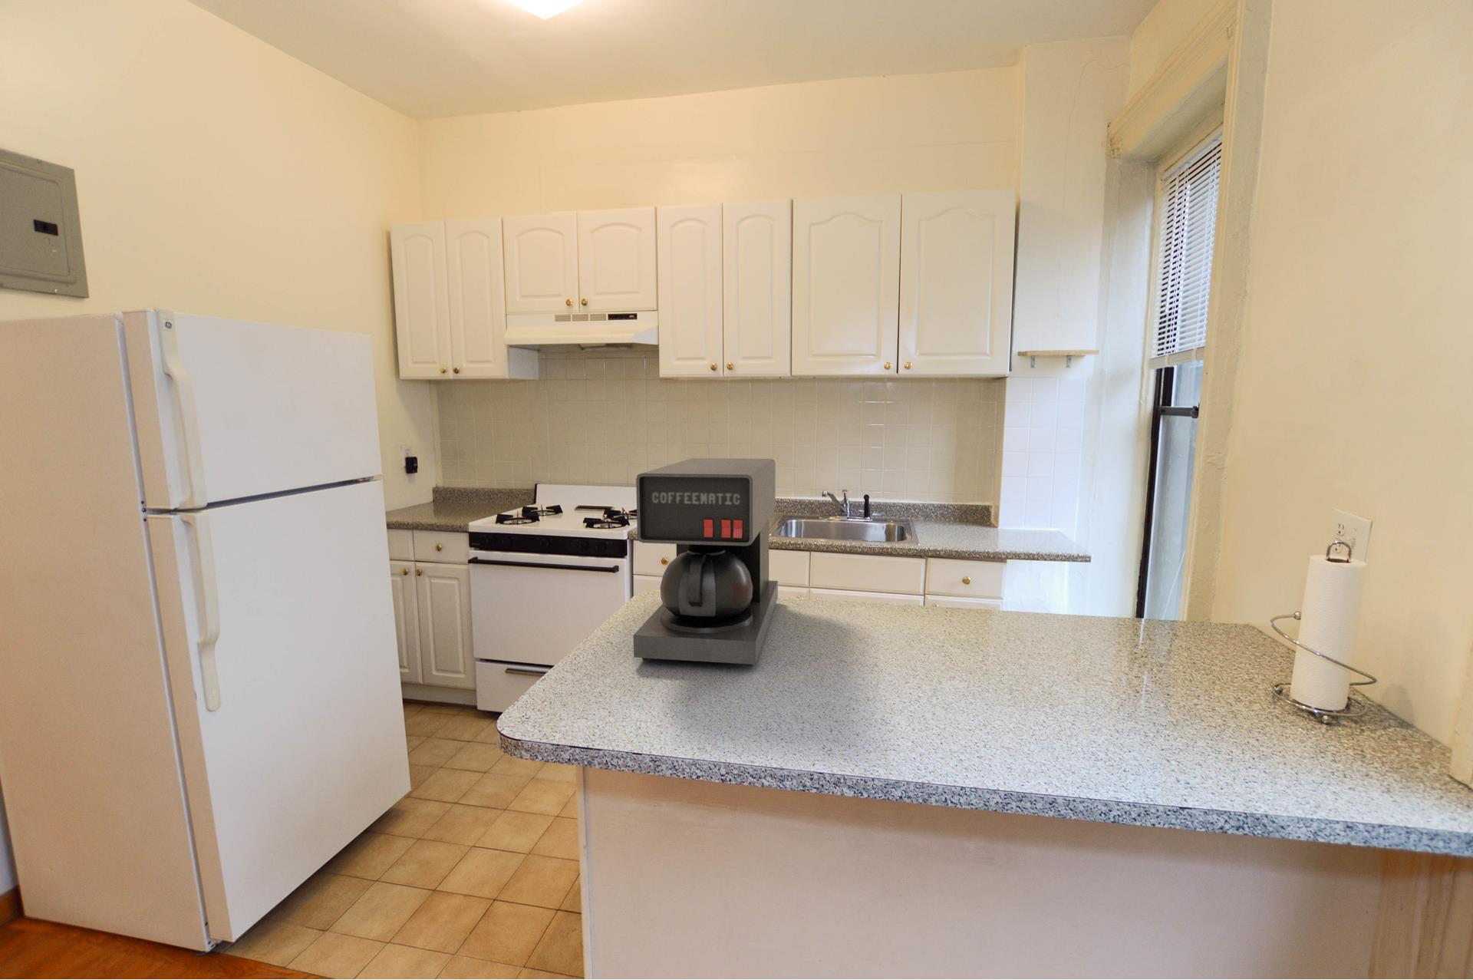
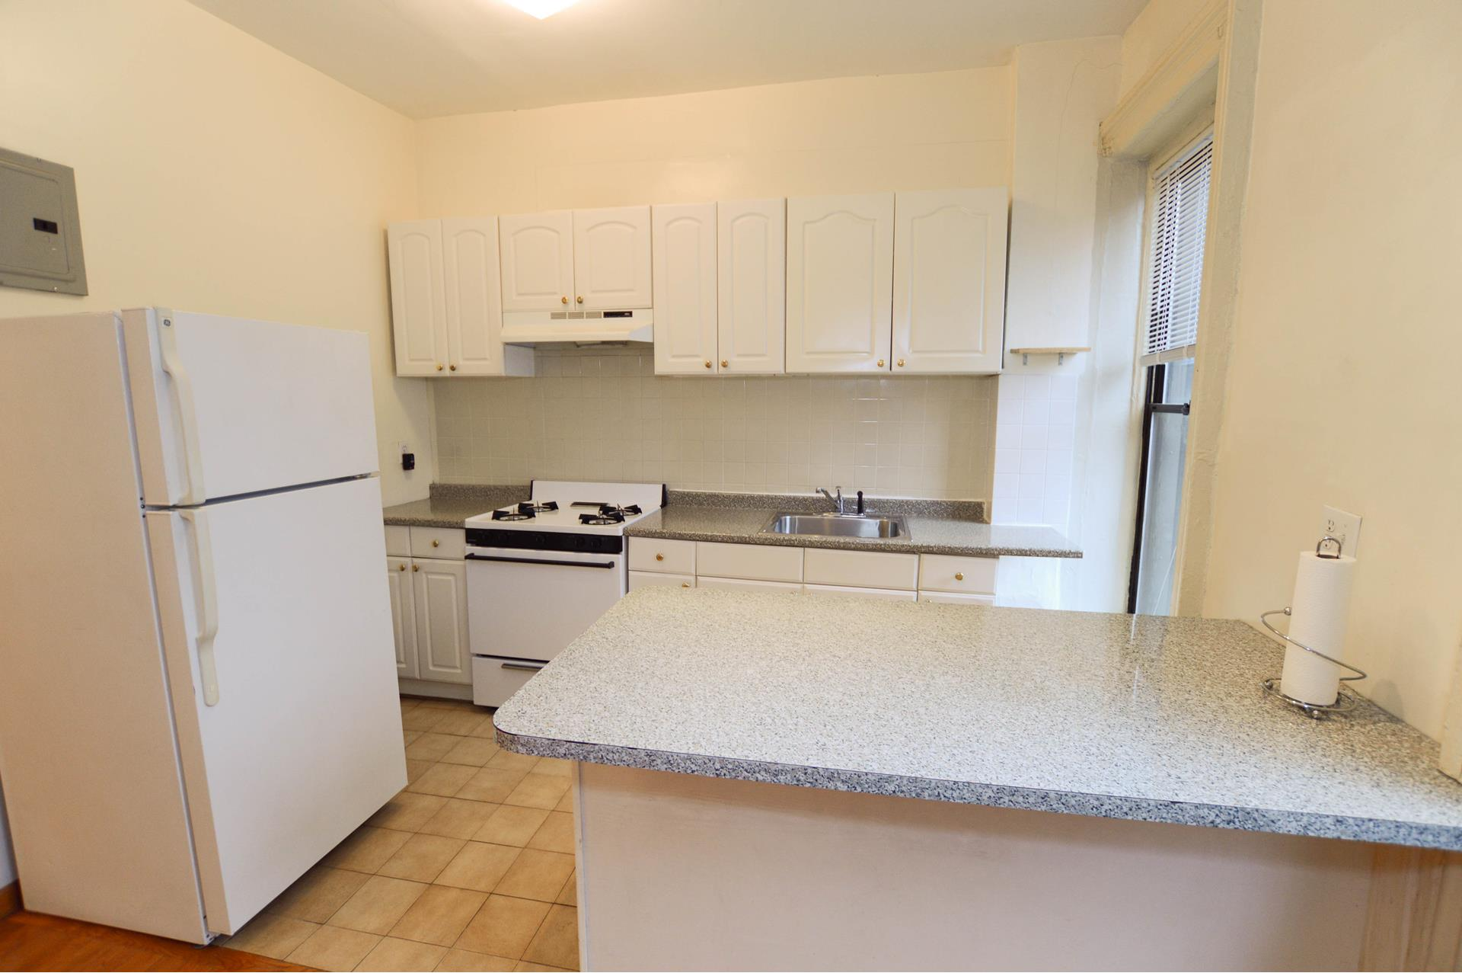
- coffee maker (715, 548)
